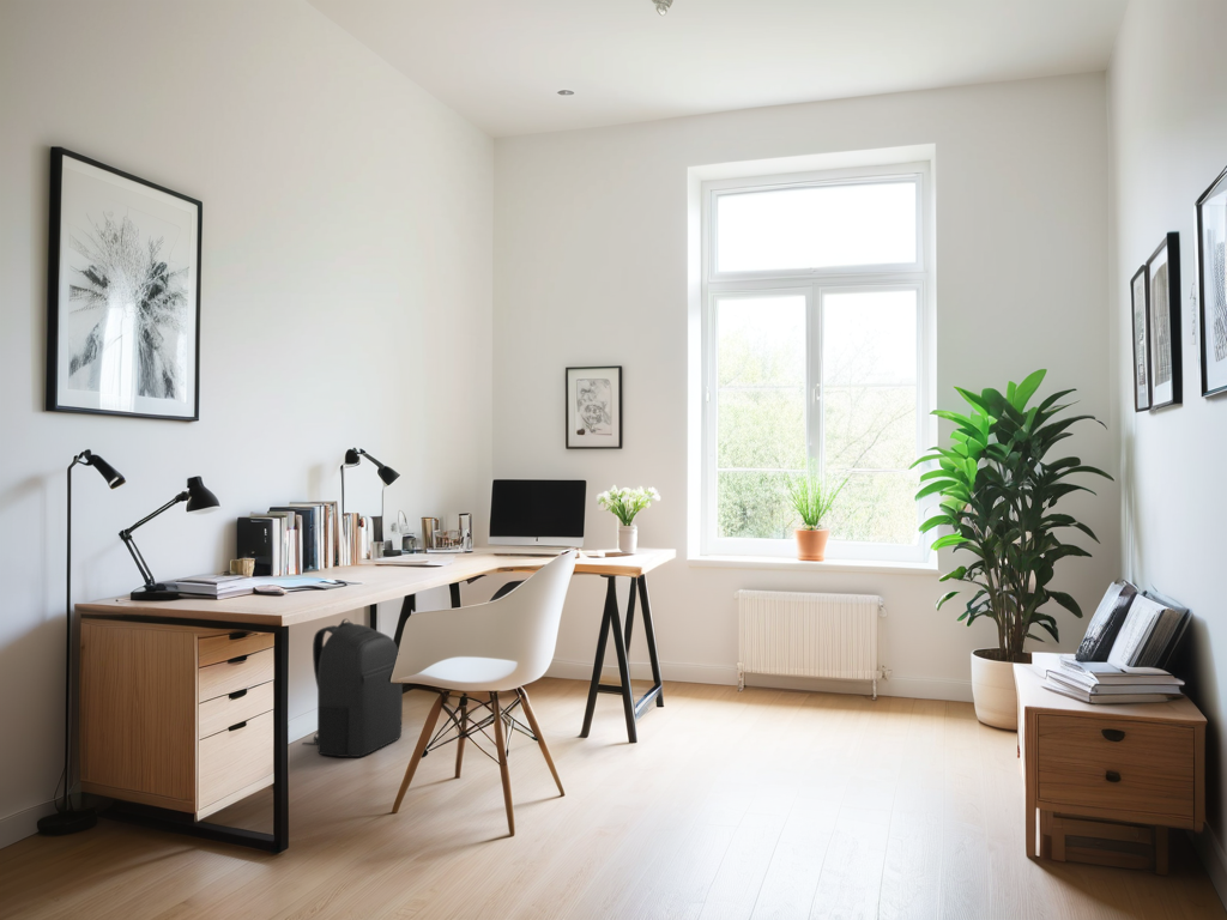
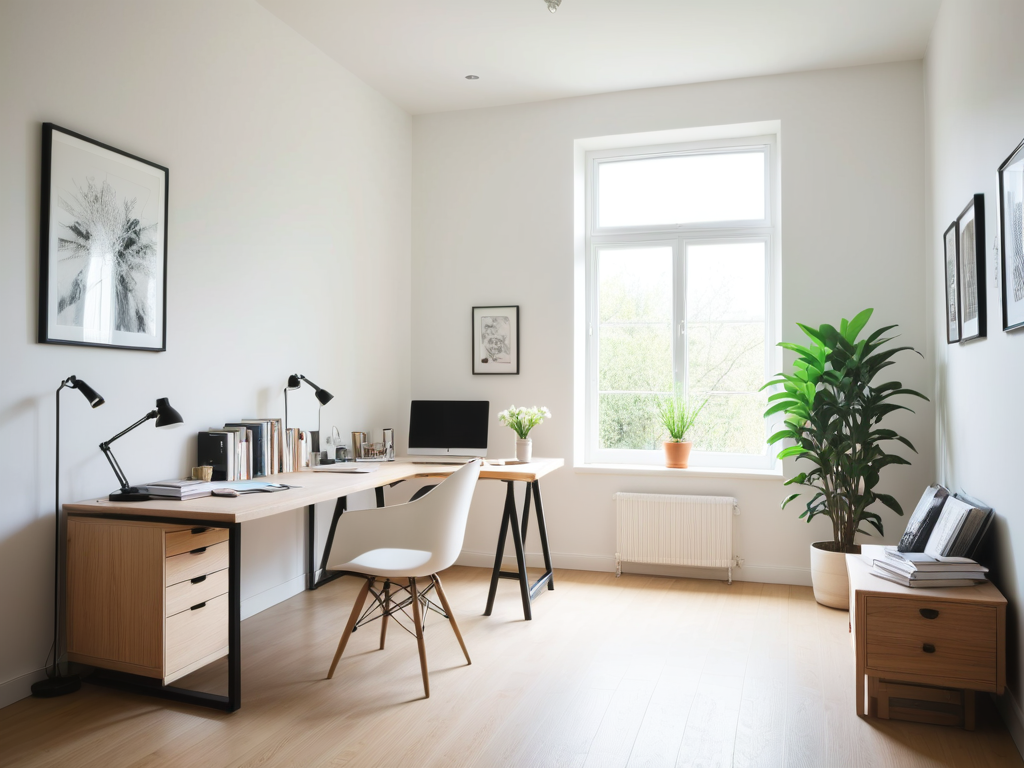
- backpack (350, 680)
